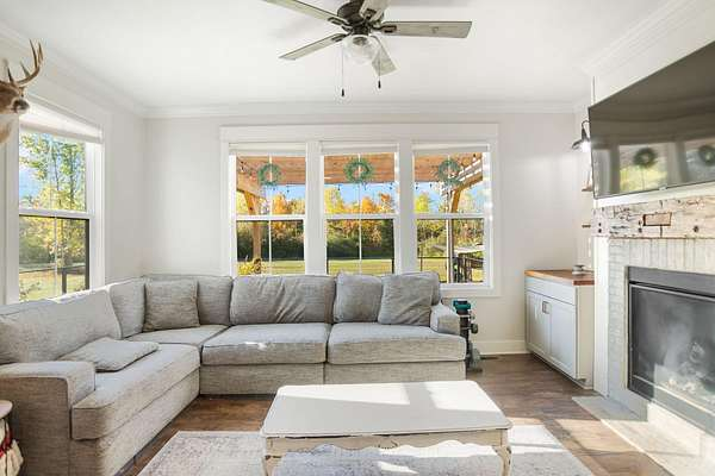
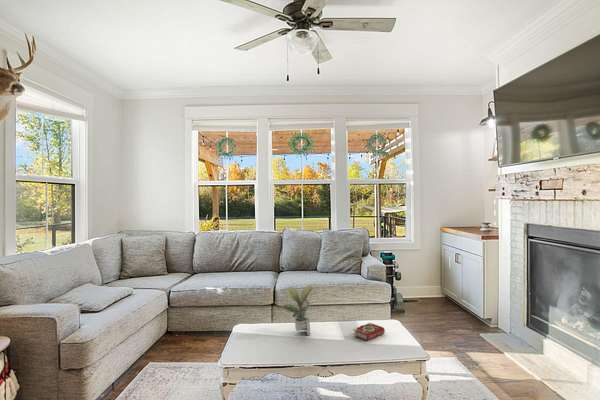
+ book (369, 330)
+ potted plant (297, 309)
